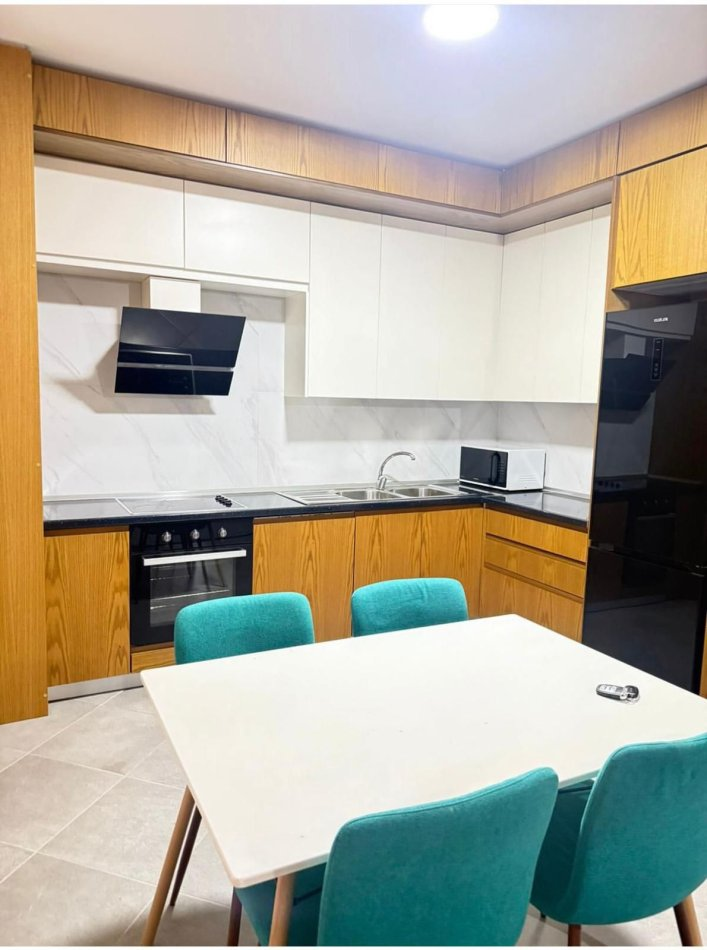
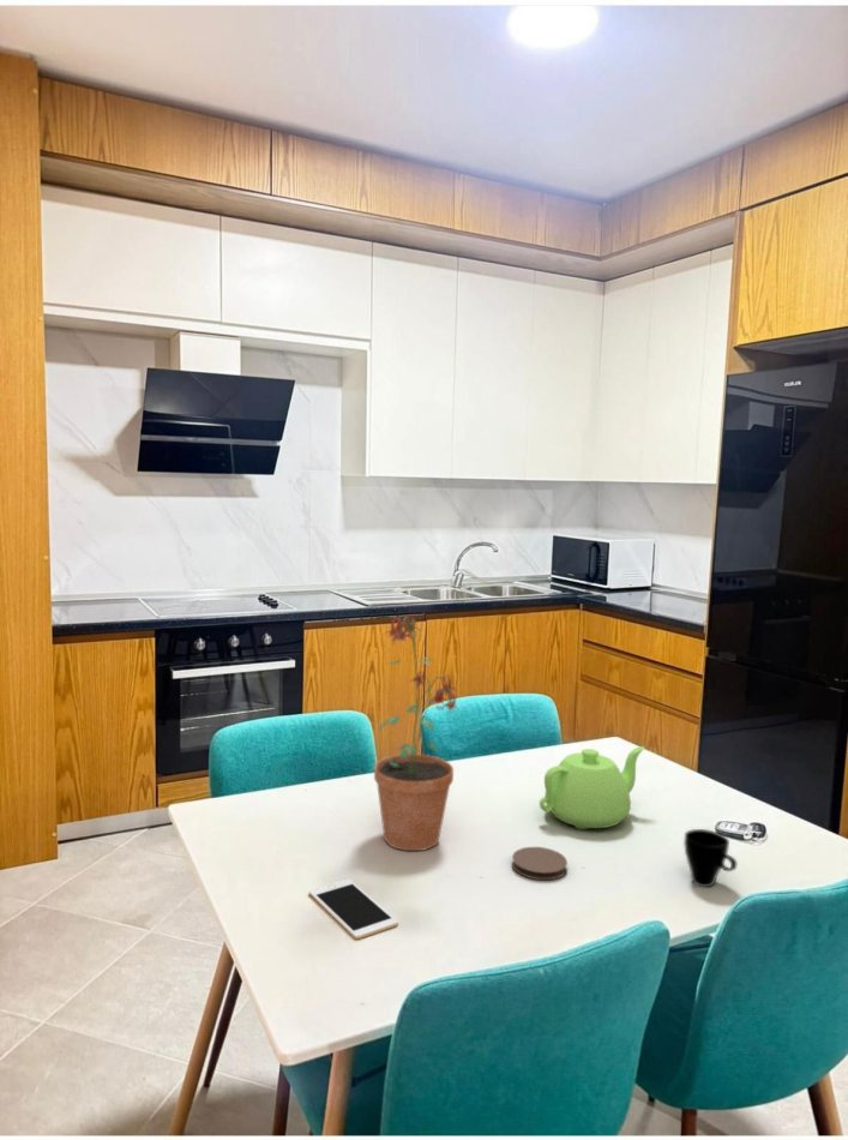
+ coaster (539, 863)
+ potted plant (420, 728)
+ teapot (593, 784)
+ cell phone (351, 906)
+ cup (710, 863)
